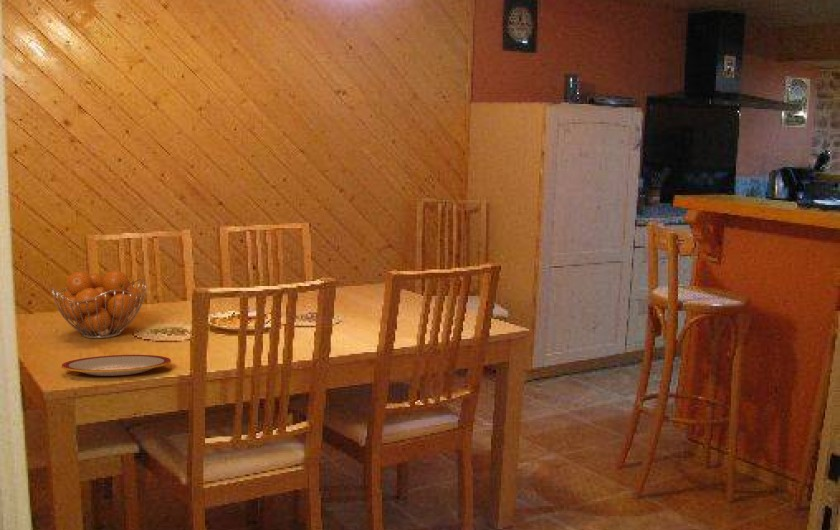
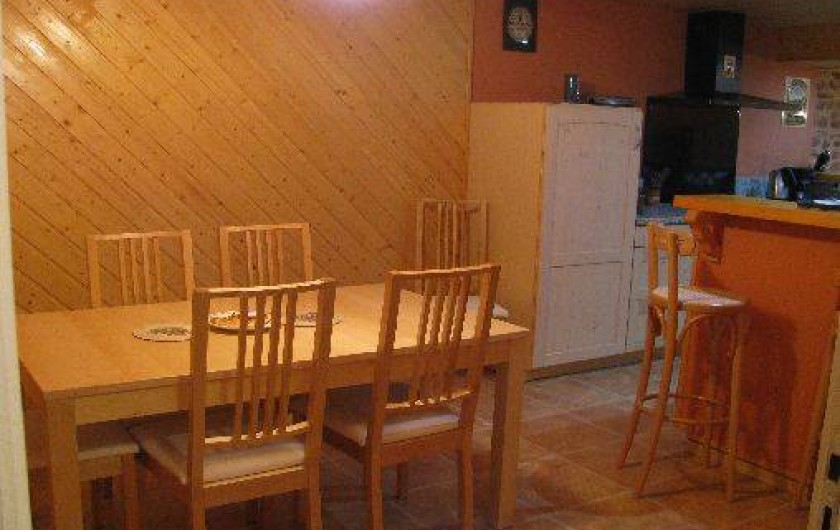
- plate (117, 366)
- fruit basket (100, 302)
